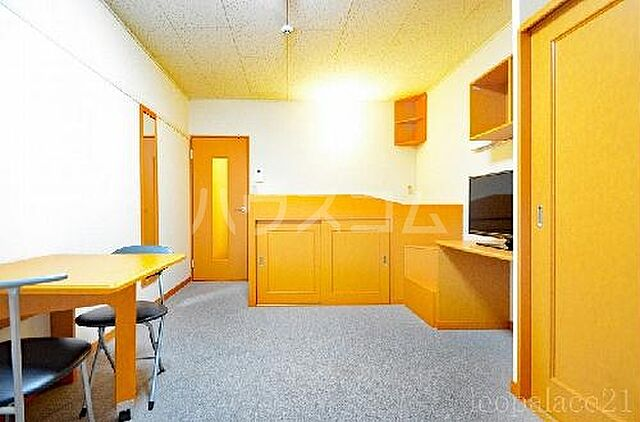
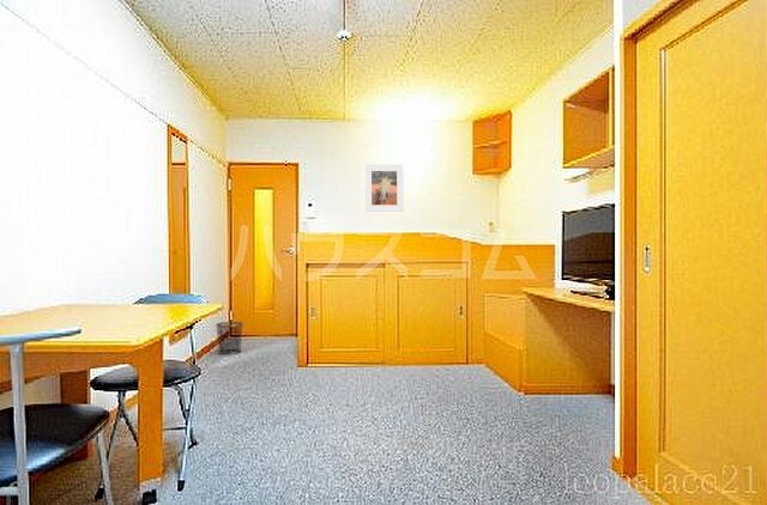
+ waste bin (229, 337)
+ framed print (384, 188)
